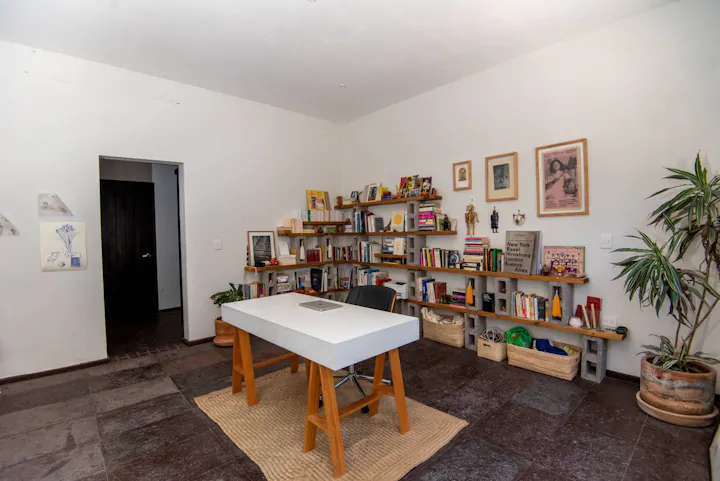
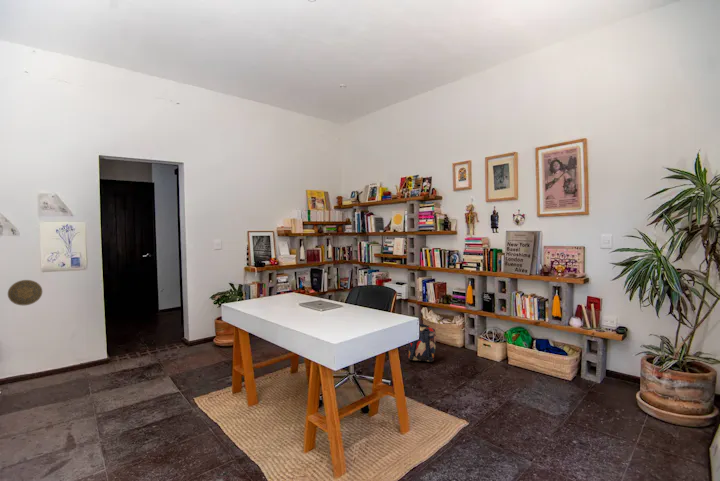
+ decorative plate (25, 292)
+ backpack (422, 341)
